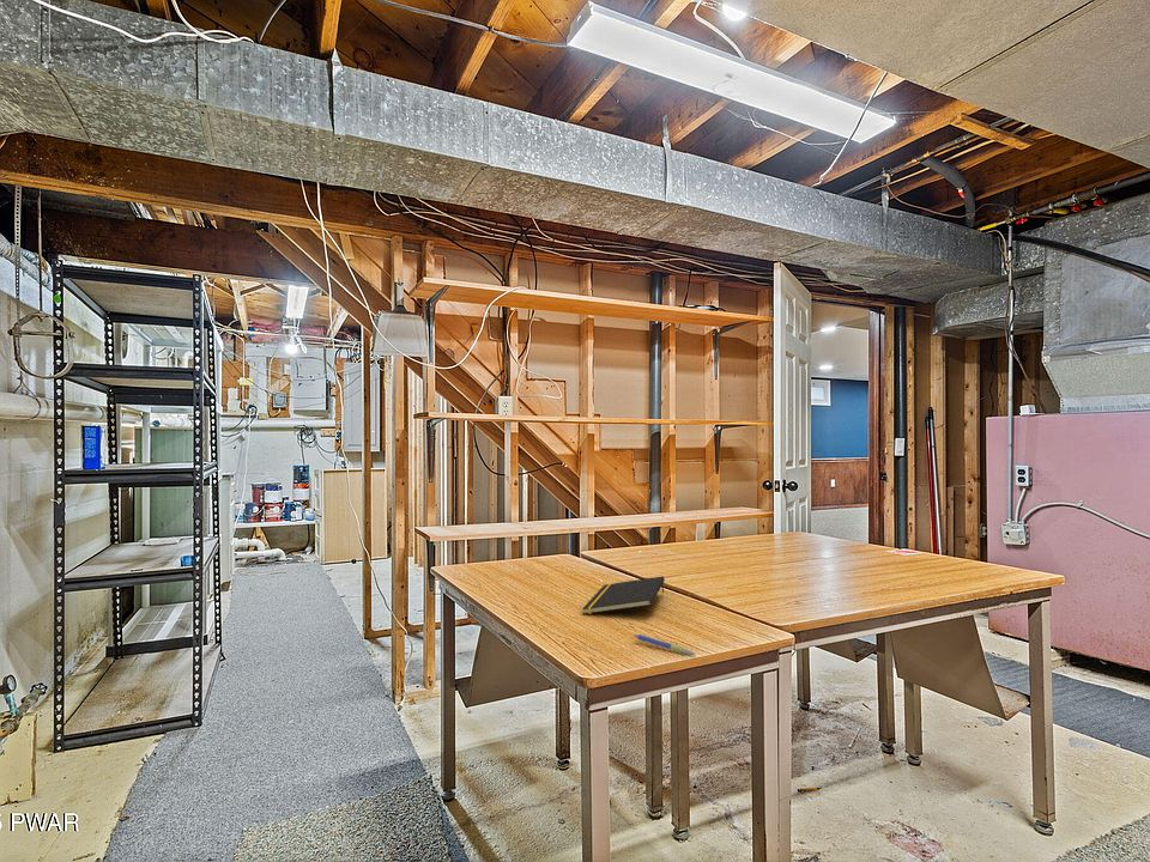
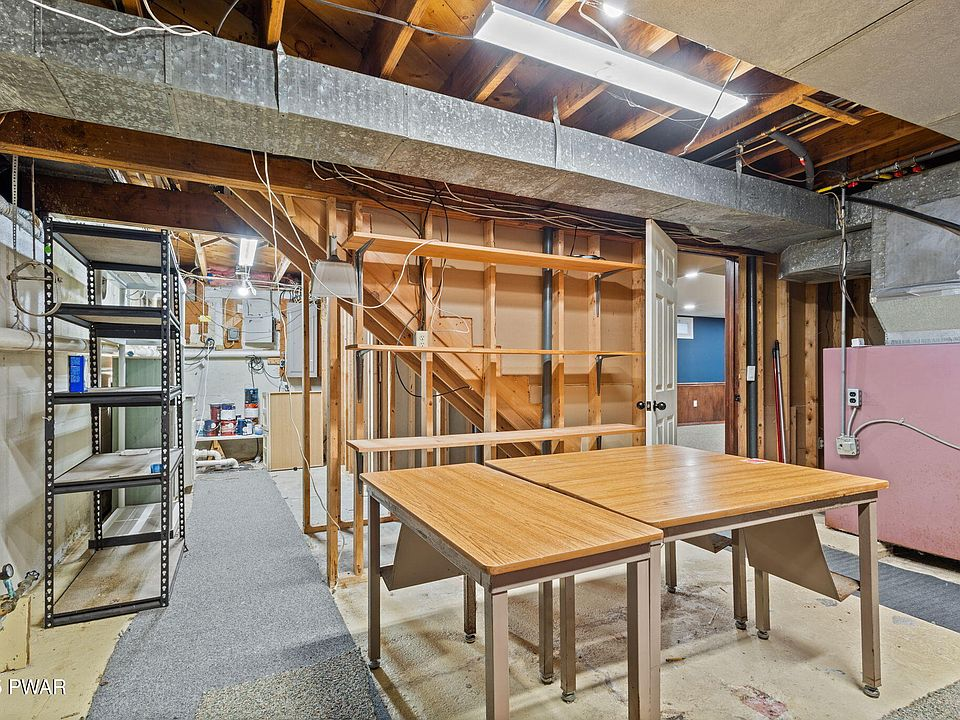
- notepad (625, 594)
- pen (664, 644)
